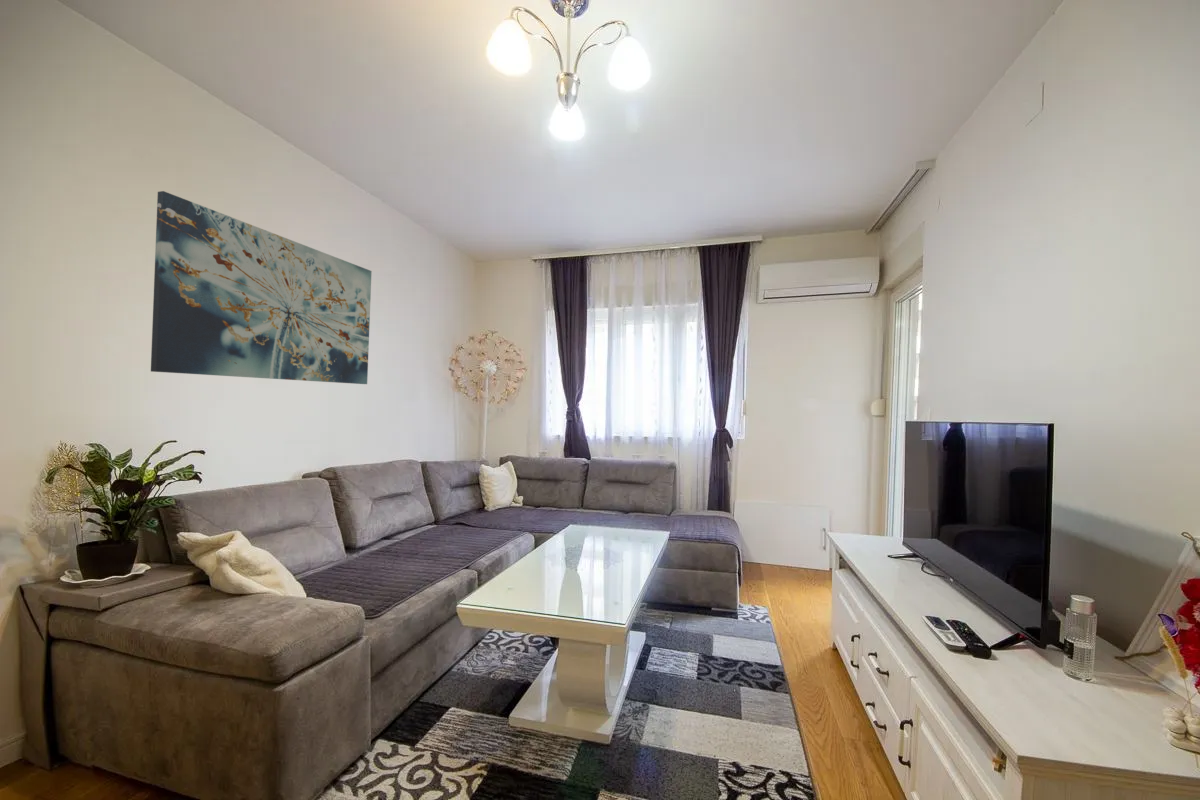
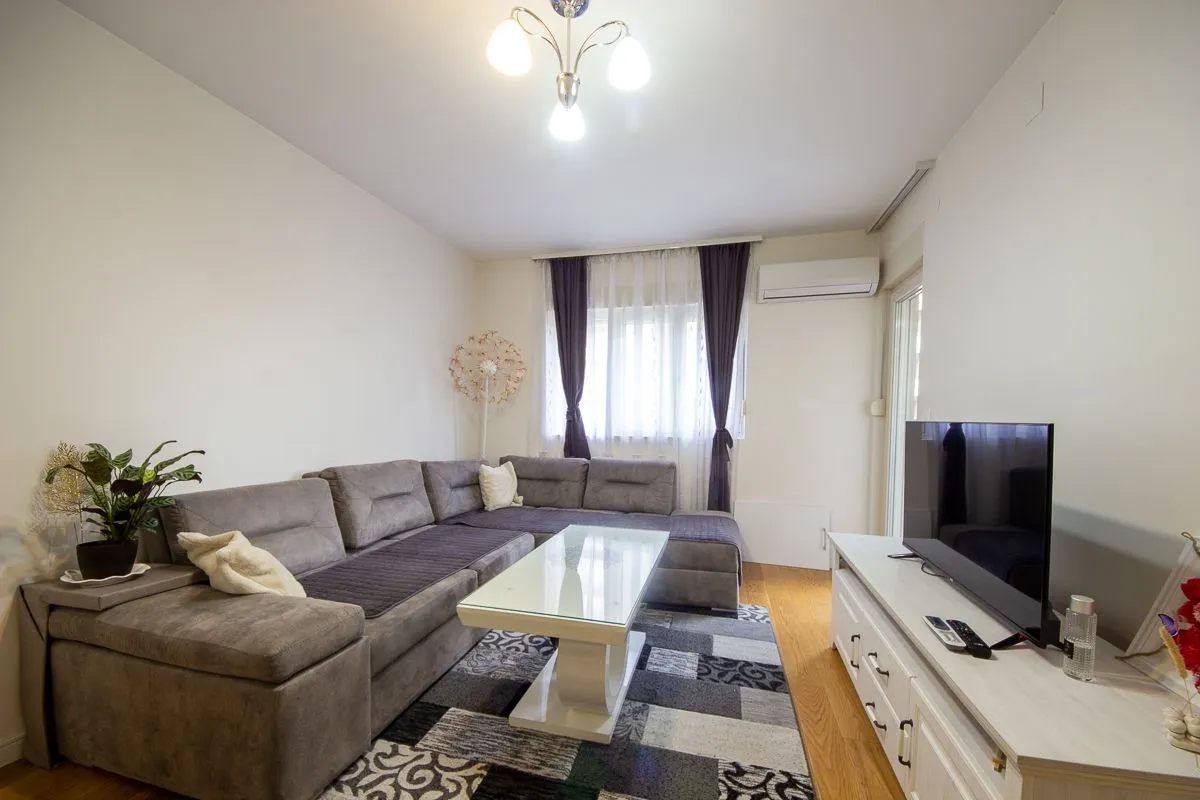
- wall art (286, 309)
